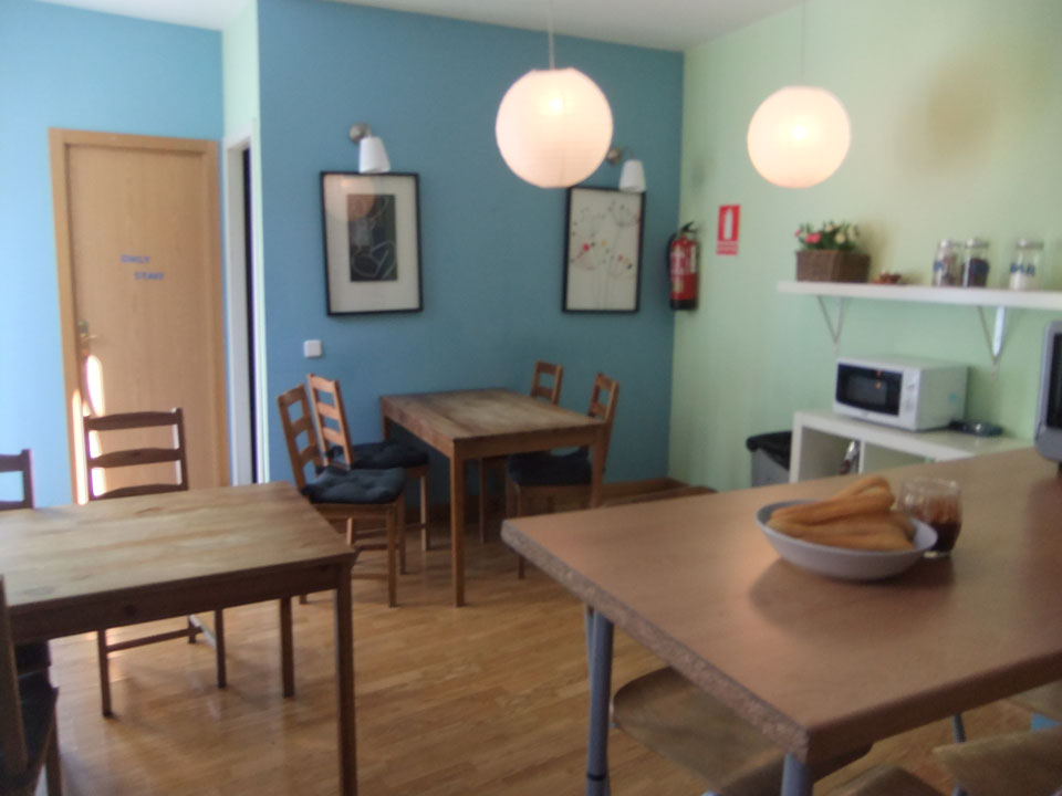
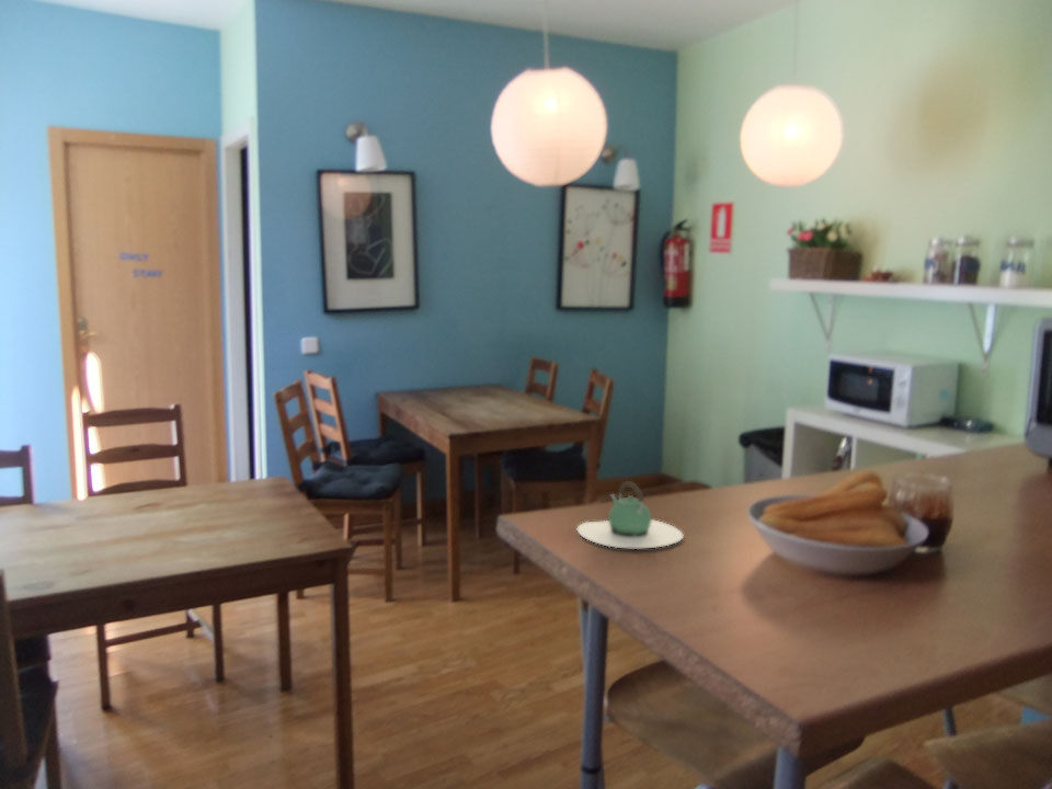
+ teapot (630, 506)
